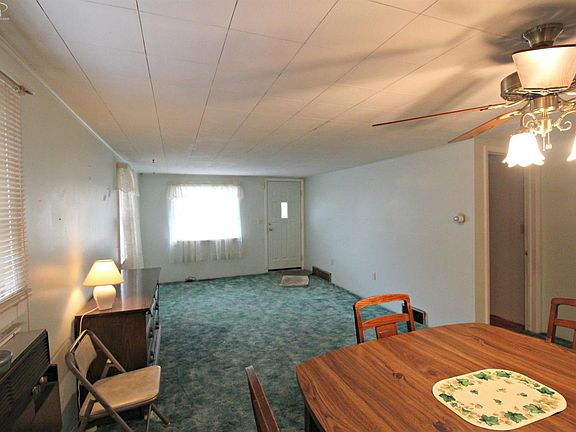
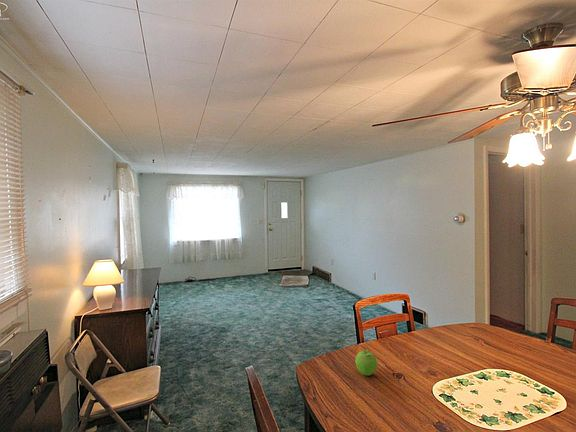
+ fruit (366, 361)
